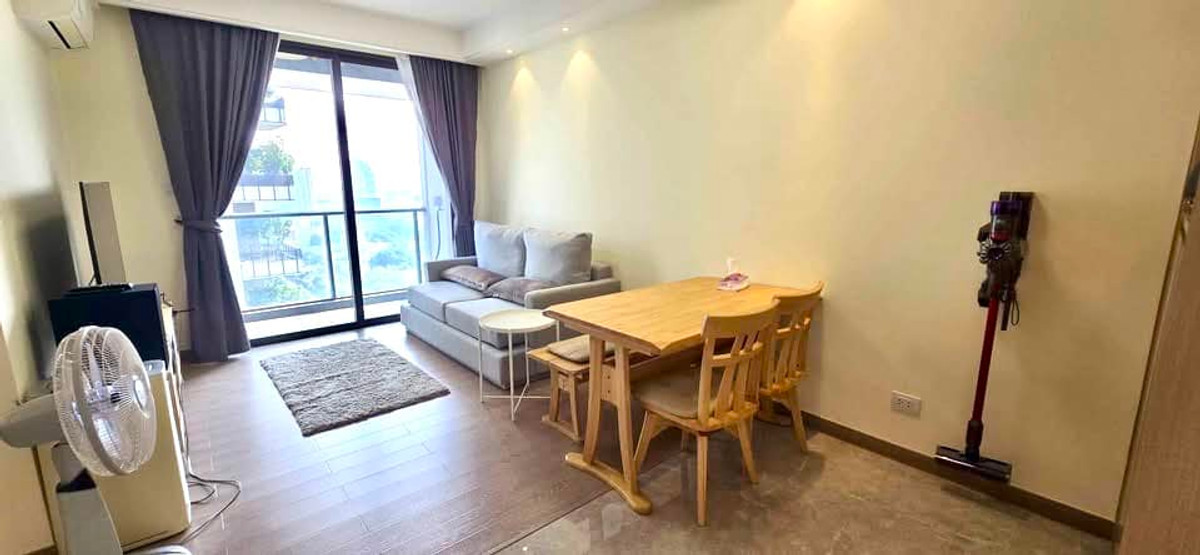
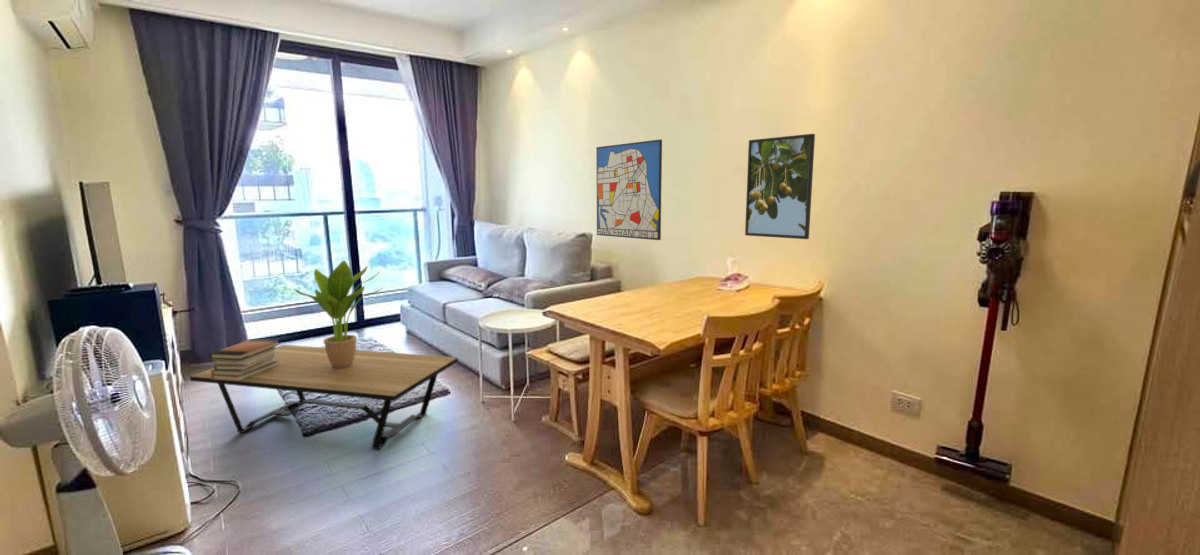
+ wall art (626, 191)
+ potted plant (347, 311)
+ coffee table (333, 394)
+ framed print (777, 187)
+ book stack (247, 360)
